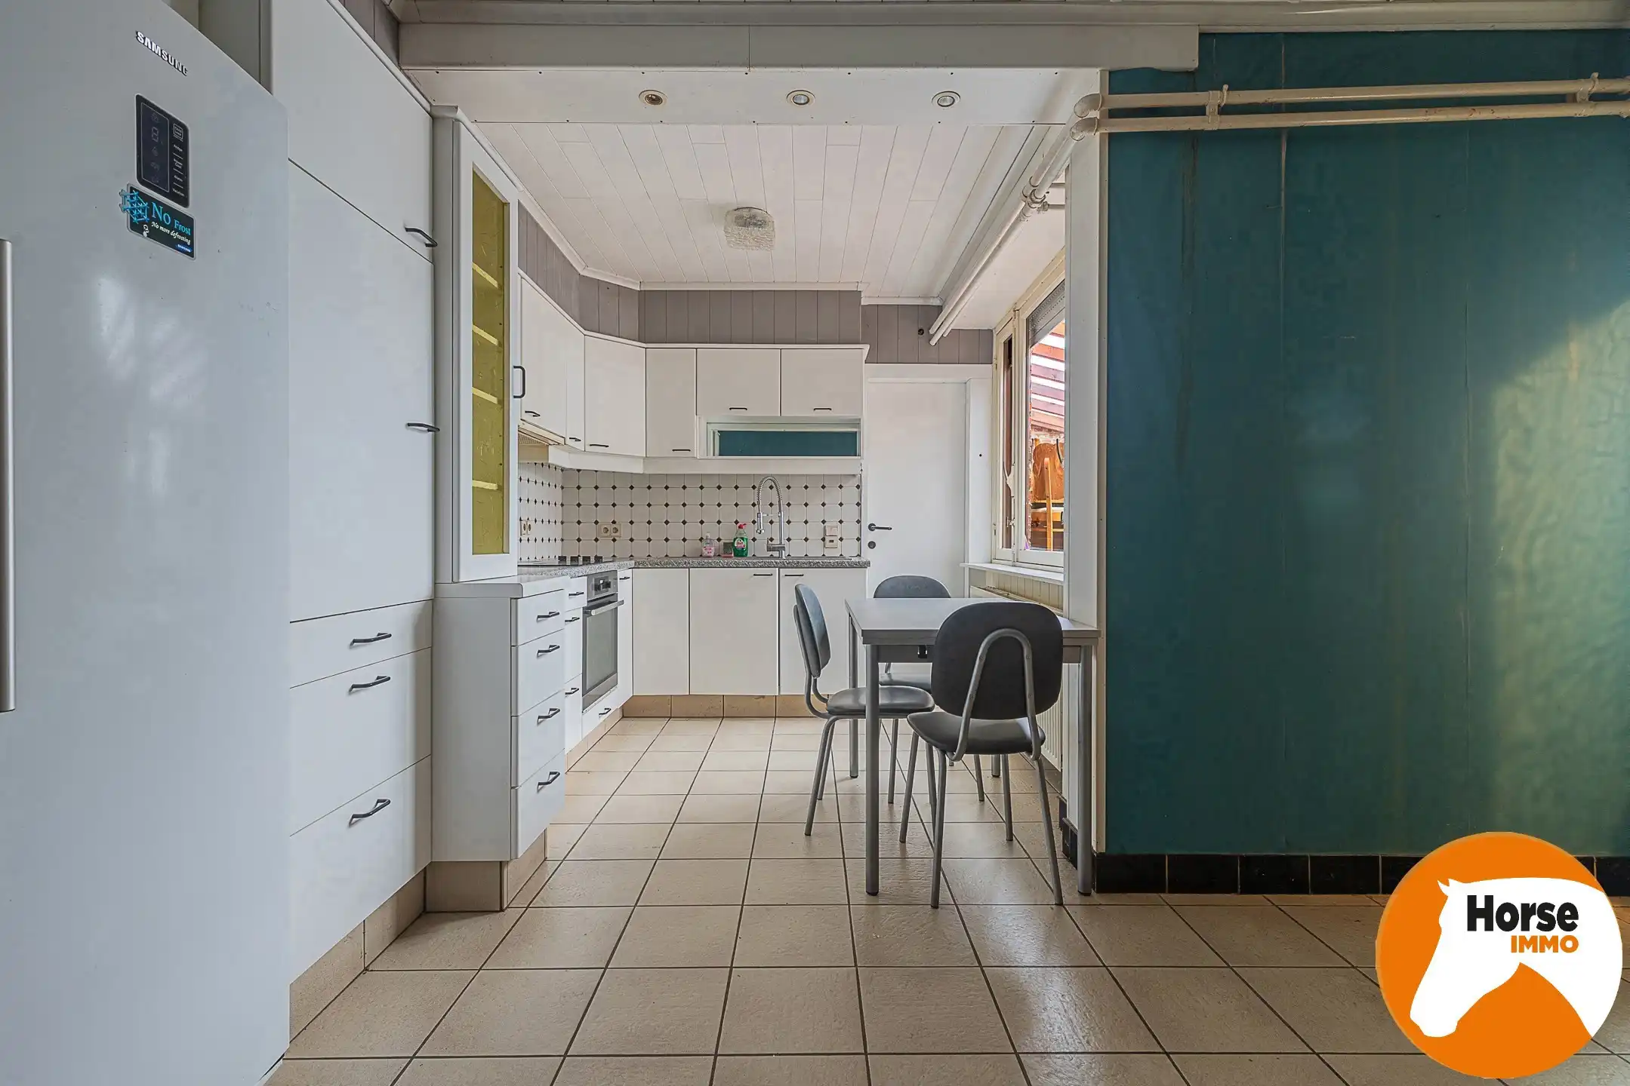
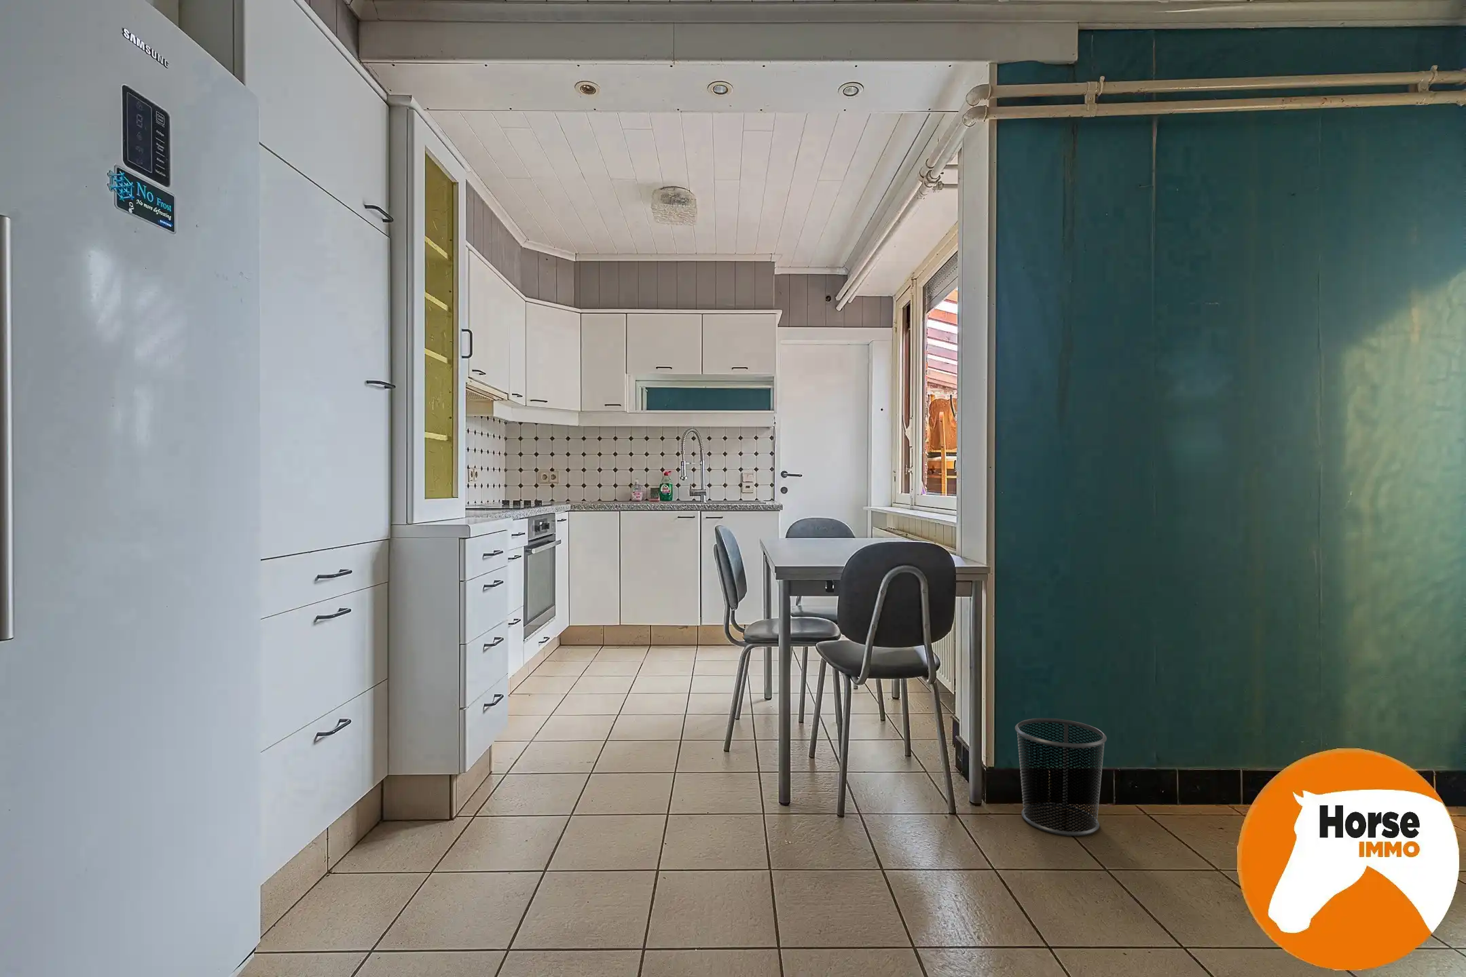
+ waste bin (1059, 775)
